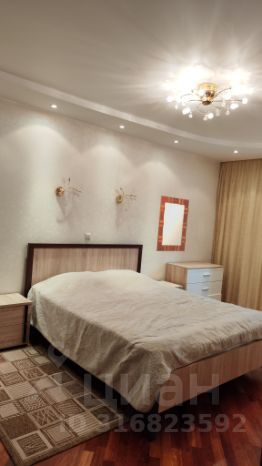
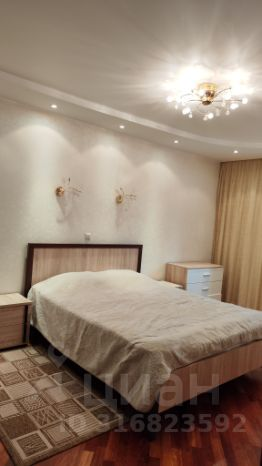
- home mirror (173, 224)
